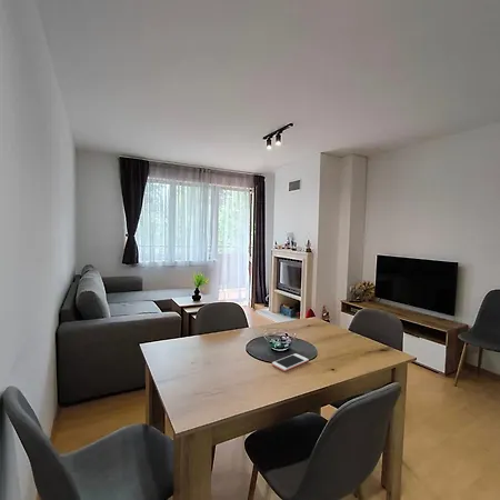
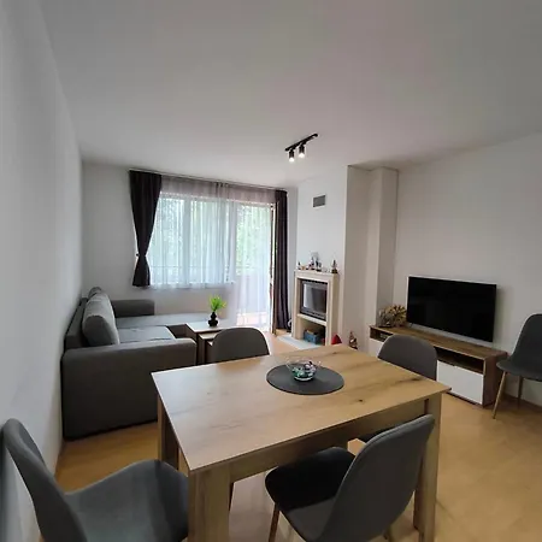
- cell phone (290, 361)
